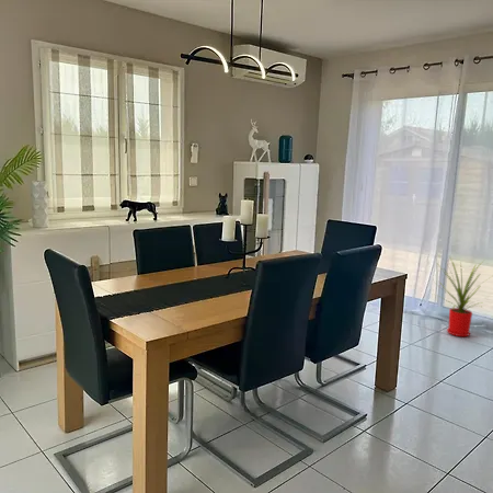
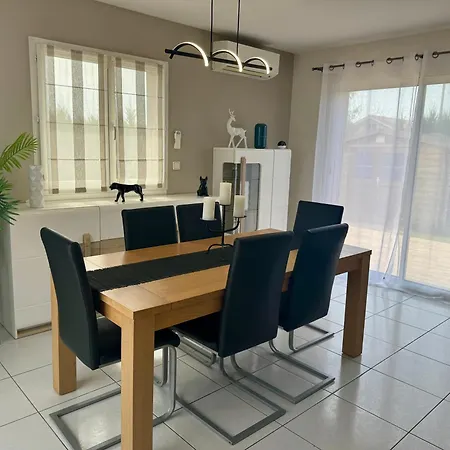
- house plant (462, 296)
